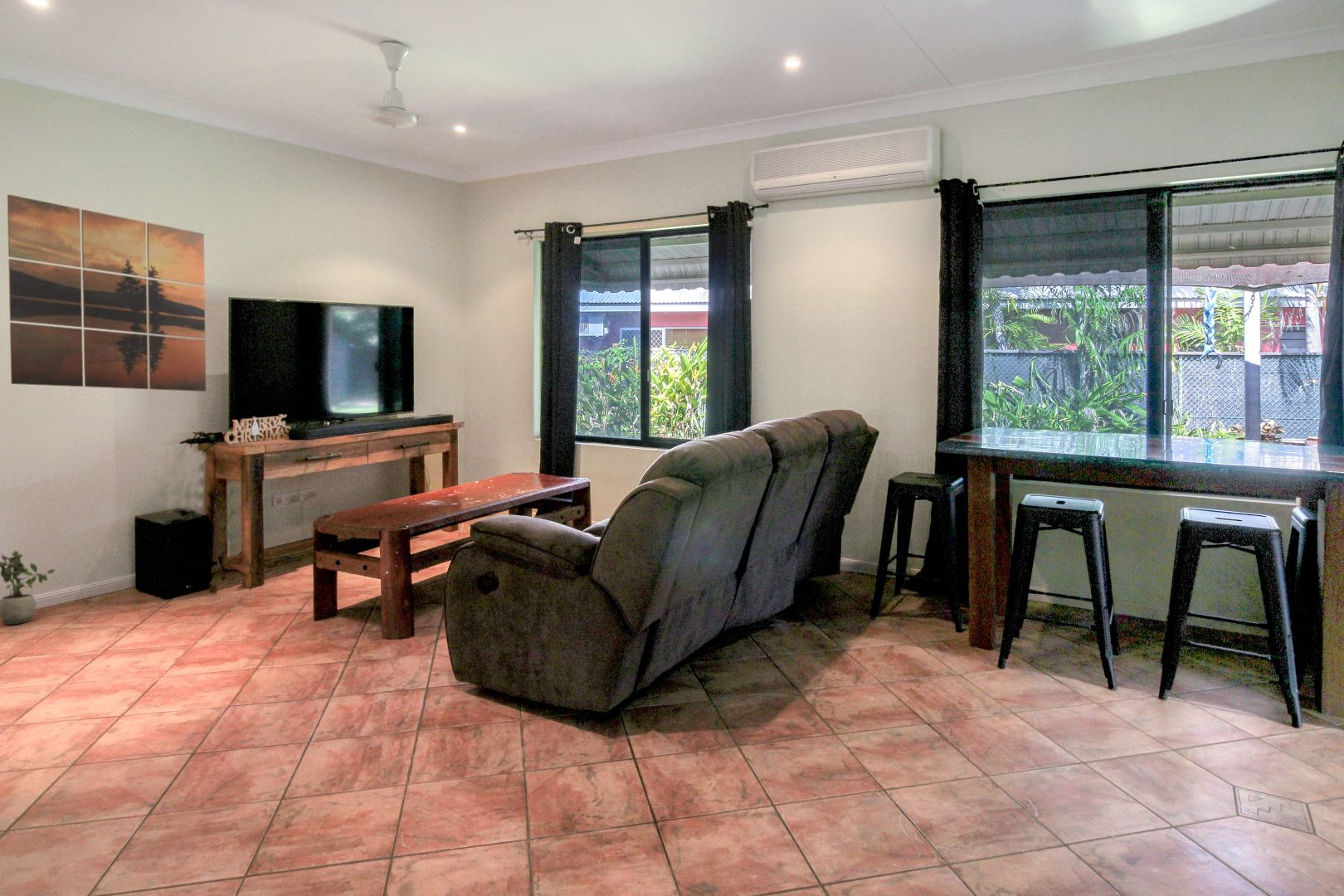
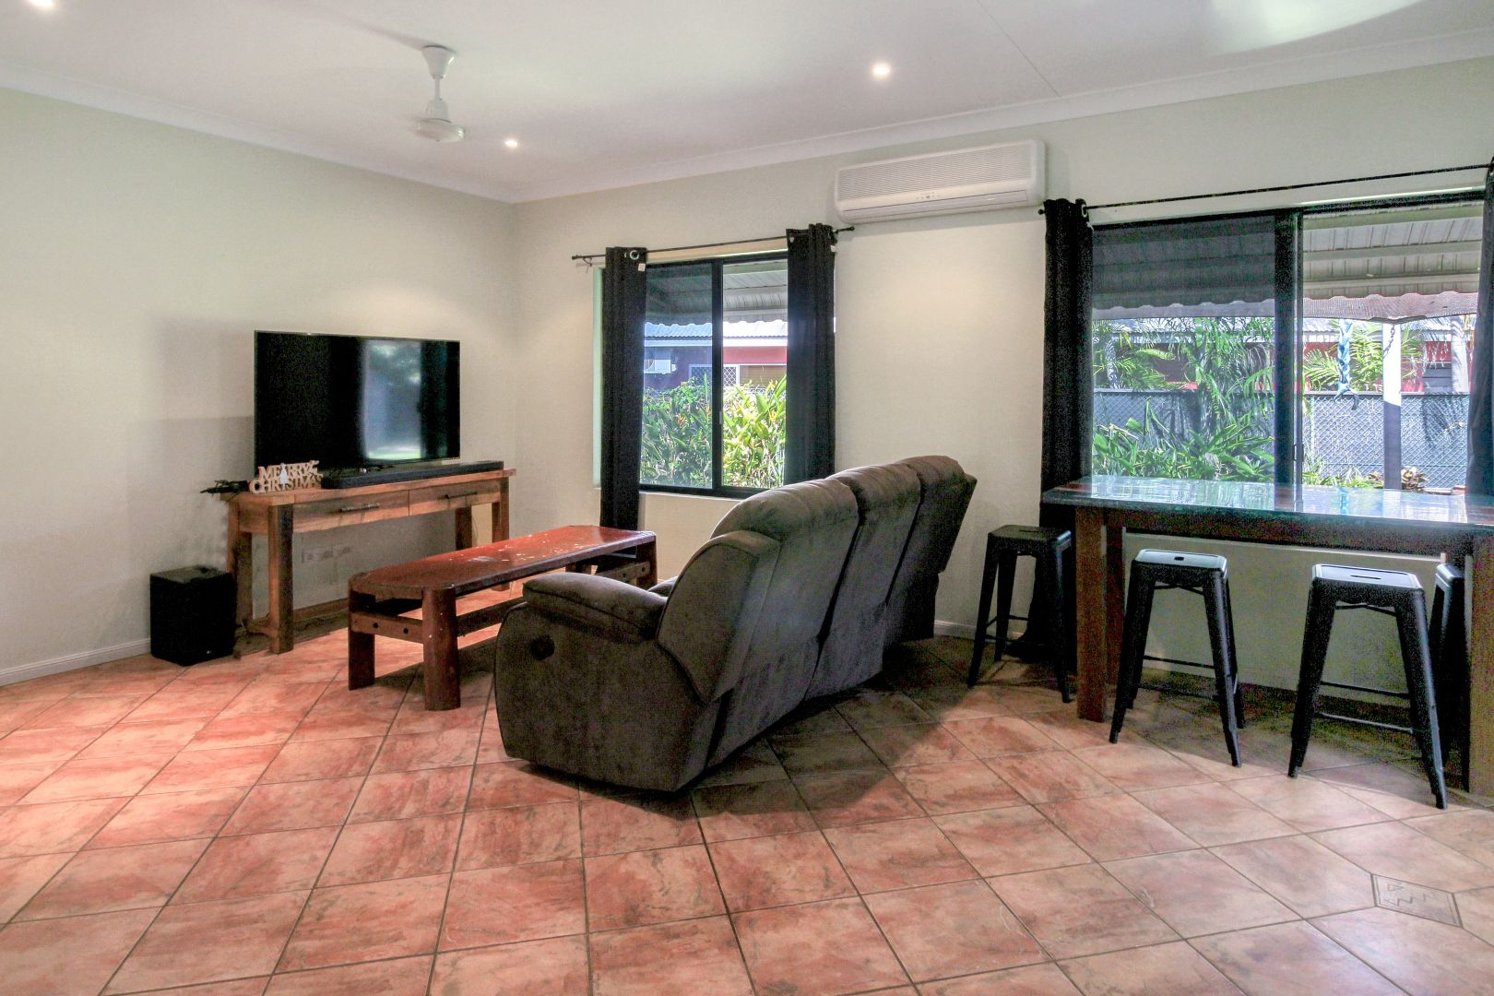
- potted plant (23, 586)
- wall art (115, 302)
